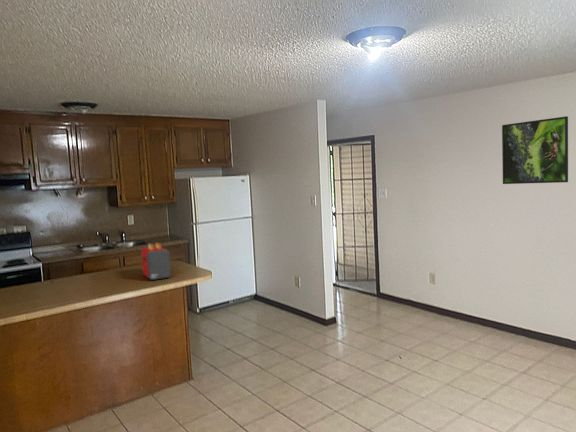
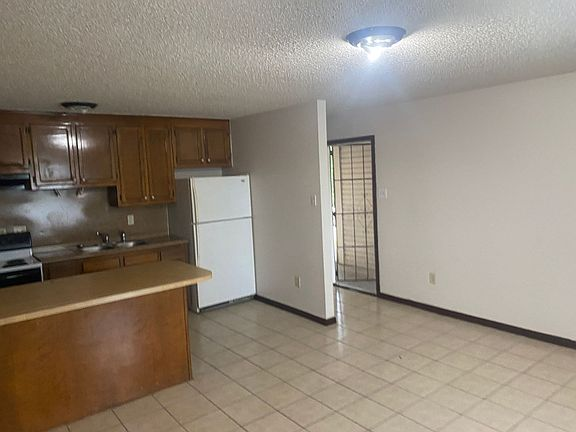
- toaster (155, 259)
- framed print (533, 152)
